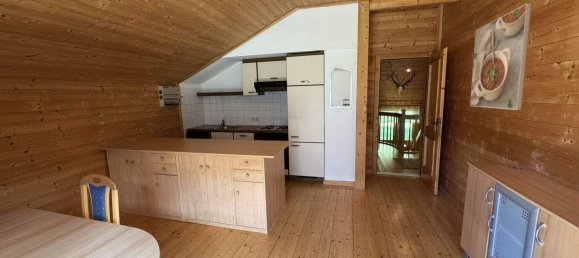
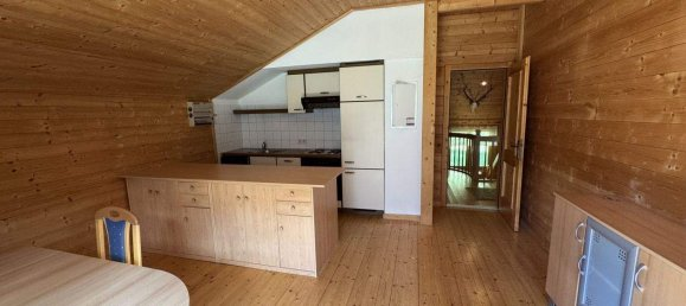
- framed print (495, 64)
